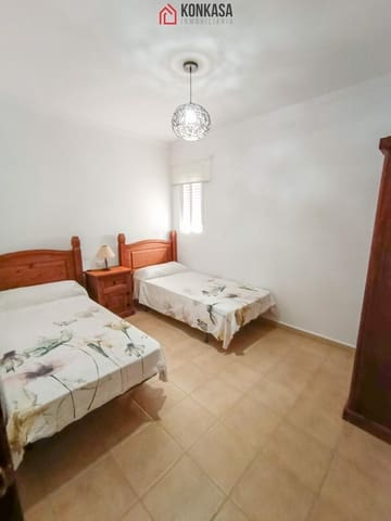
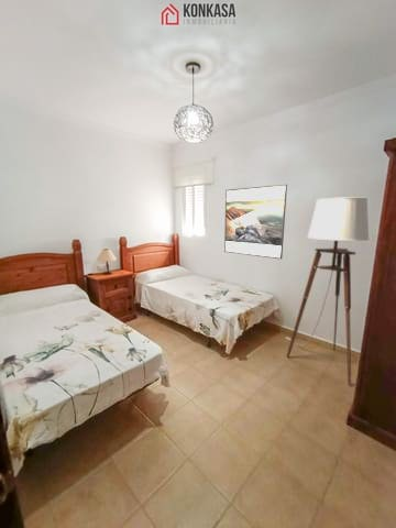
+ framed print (252, 221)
+ floor lamp (328, 286)
